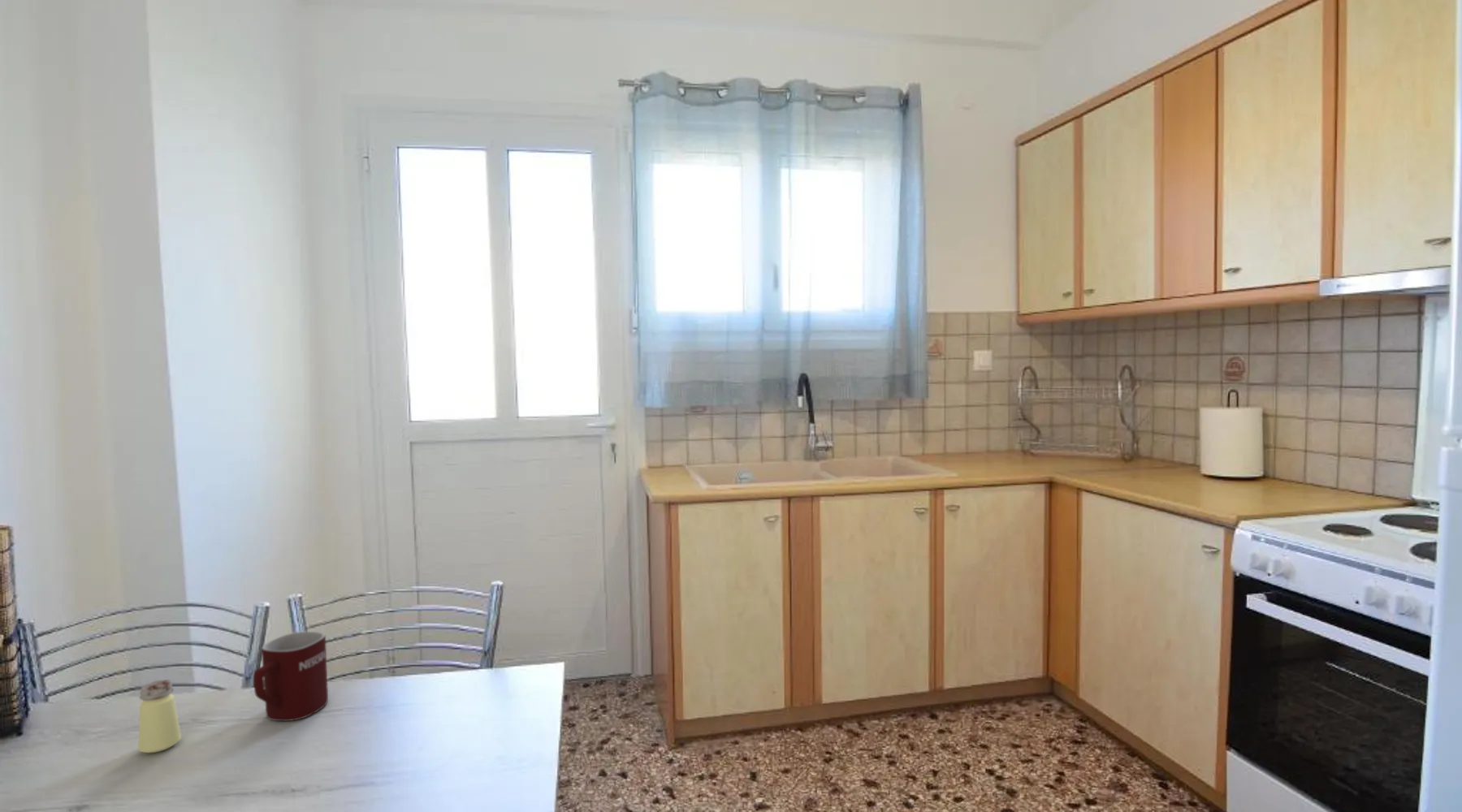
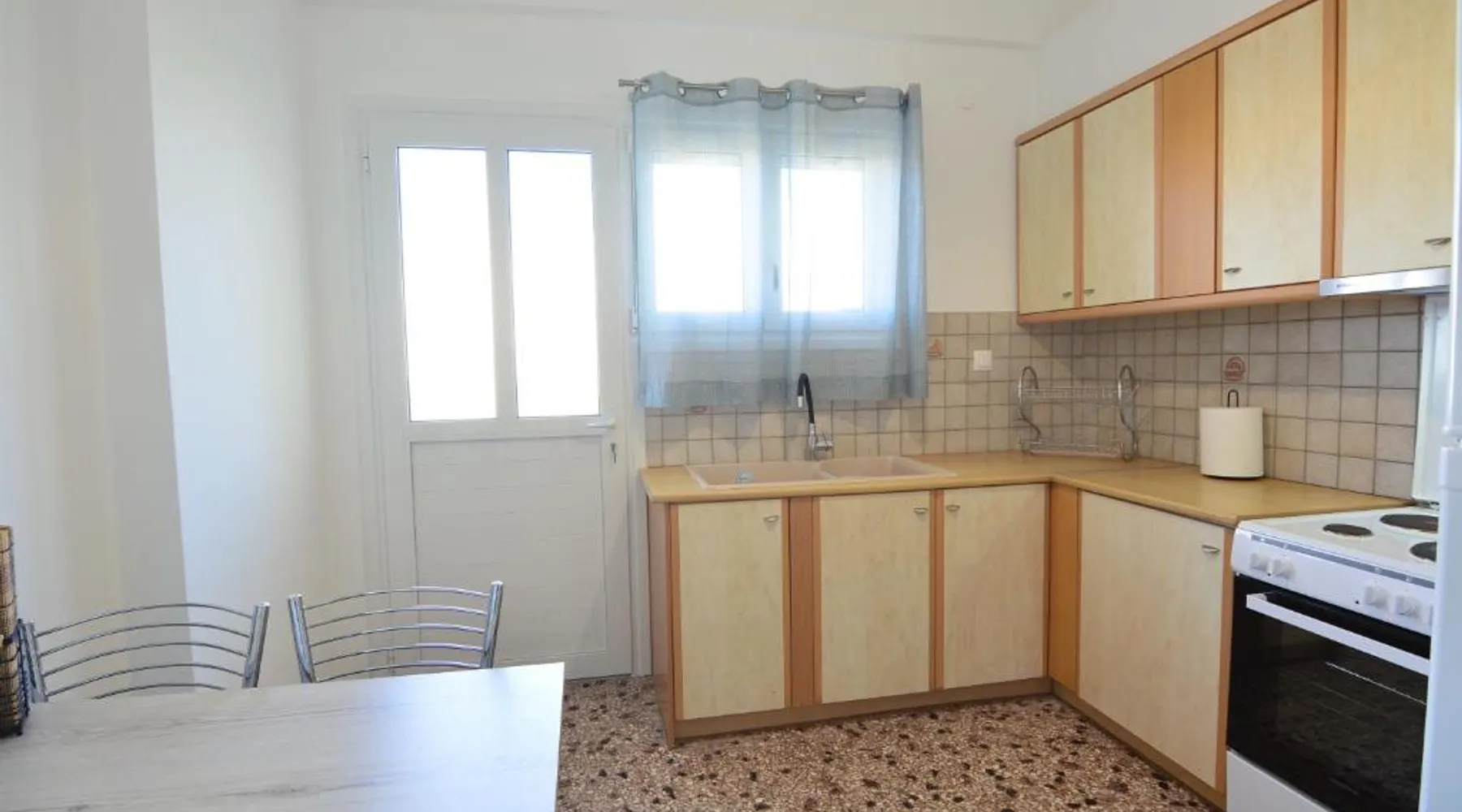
- mug (287, 680)
- saltshaker (158, 714)
